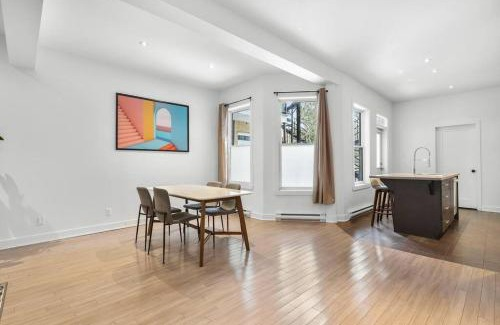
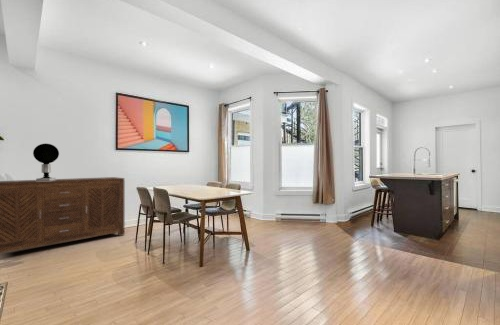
+ table lamp (46, 161)
+ sideboard (60, 211)
